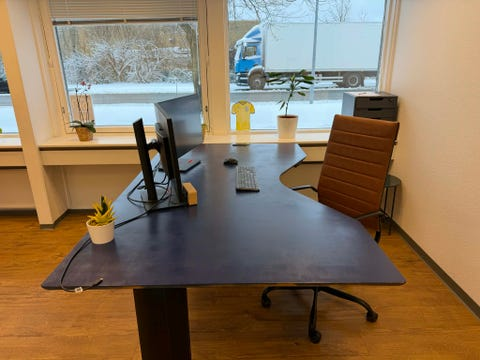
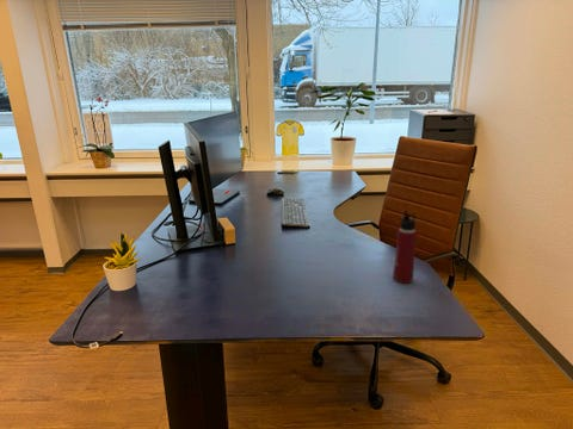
+ water bottle (405, 245)
